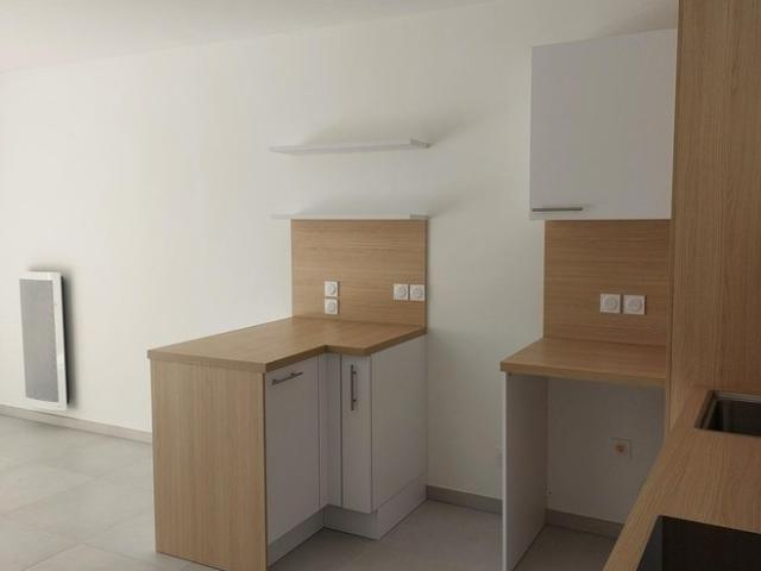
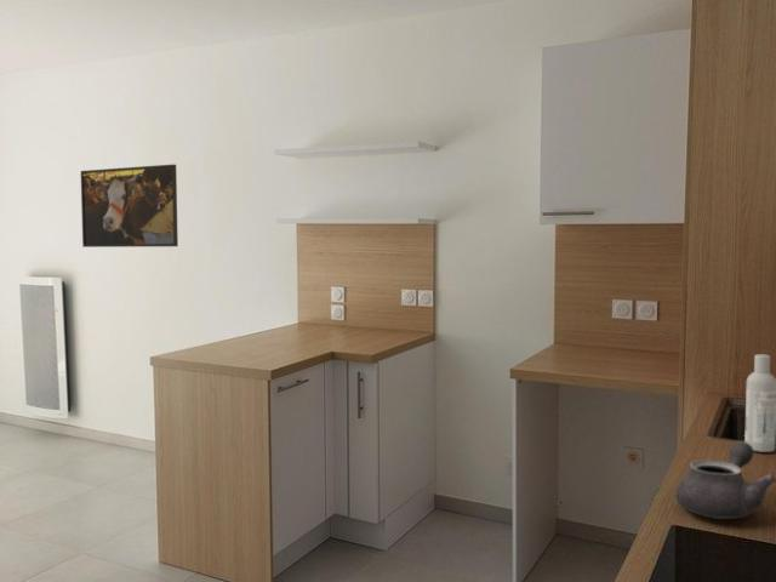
+ teapot (729, 478)
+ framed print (127, 207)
+ bottle (760, 401)
